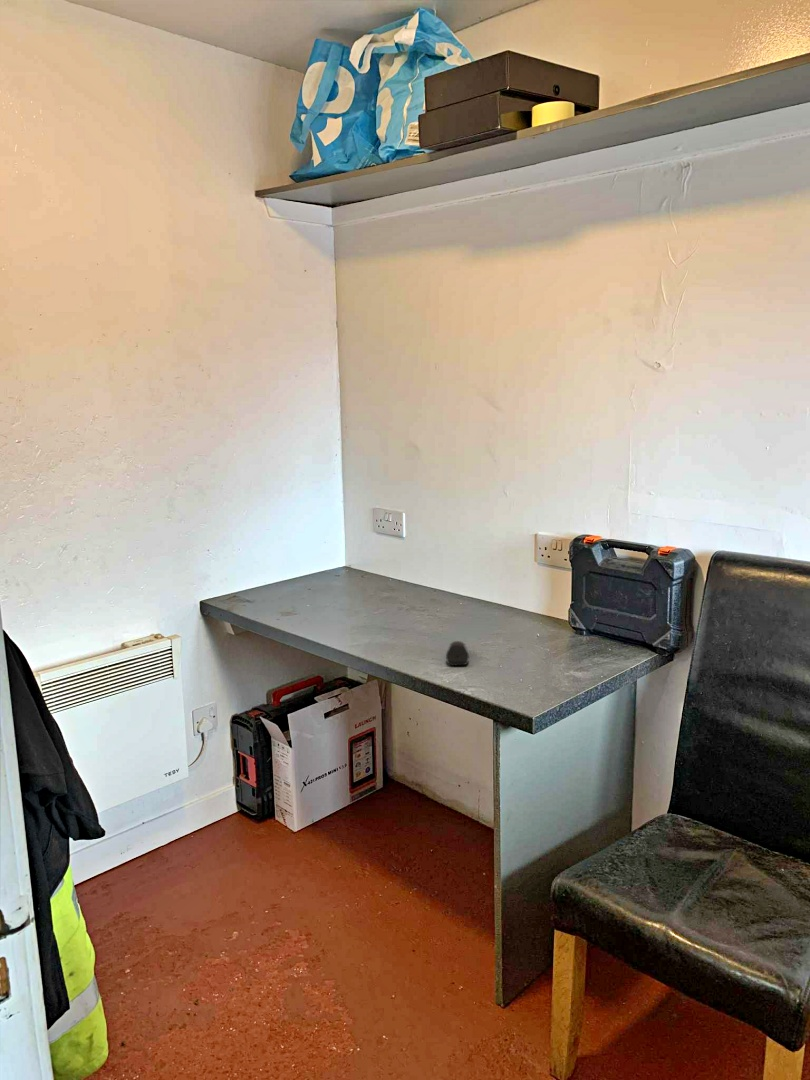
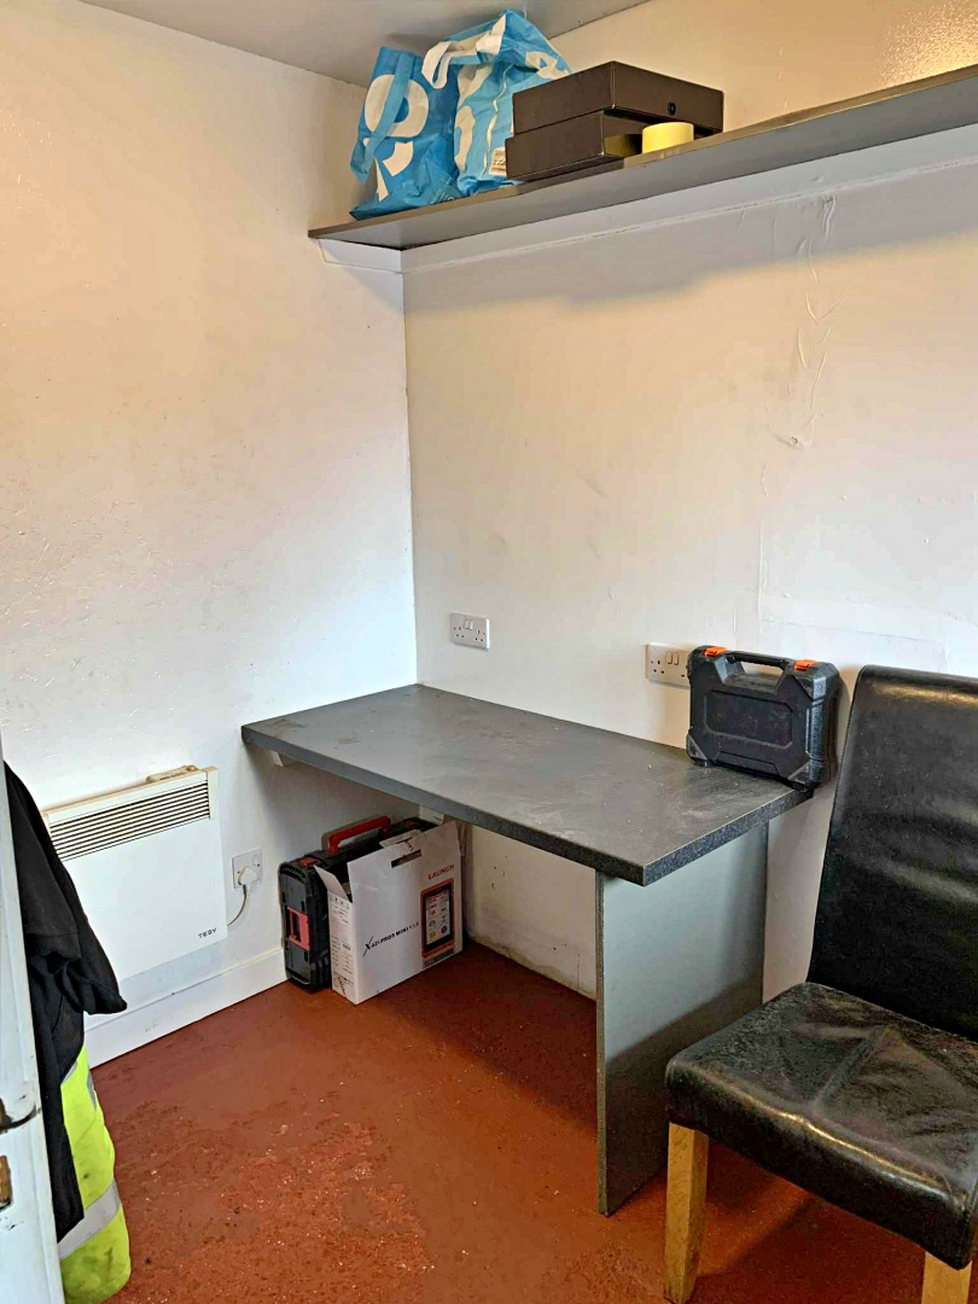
- computer mouse (457, 652)
